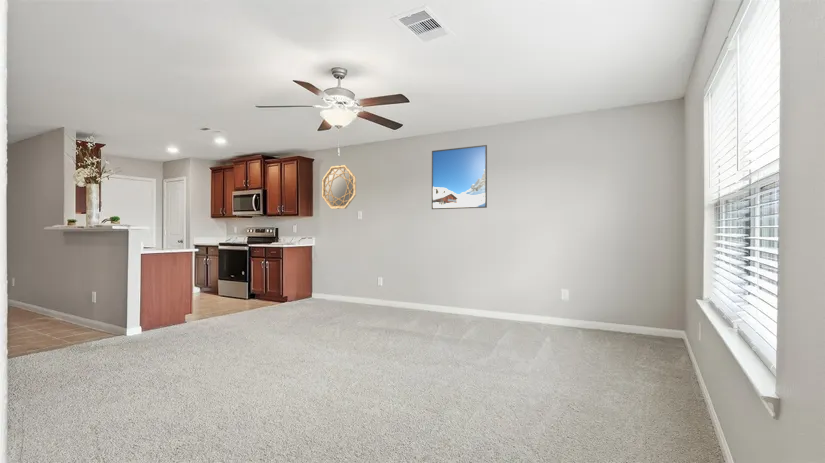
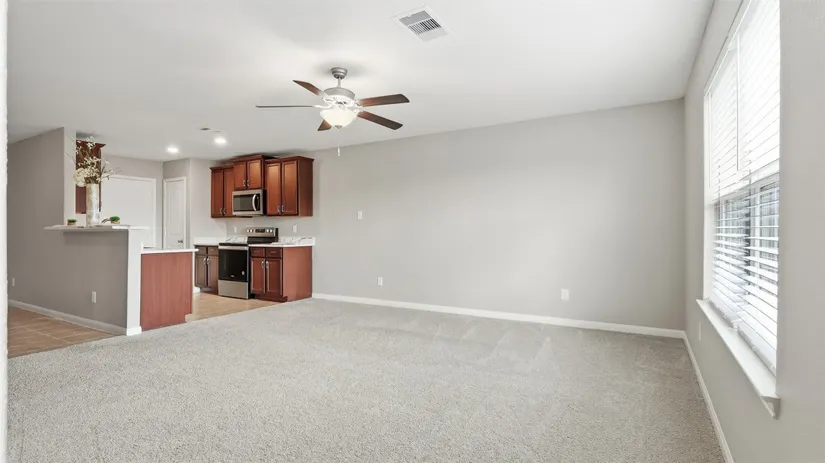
- home mirror (338, 187)
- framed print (458, 178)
